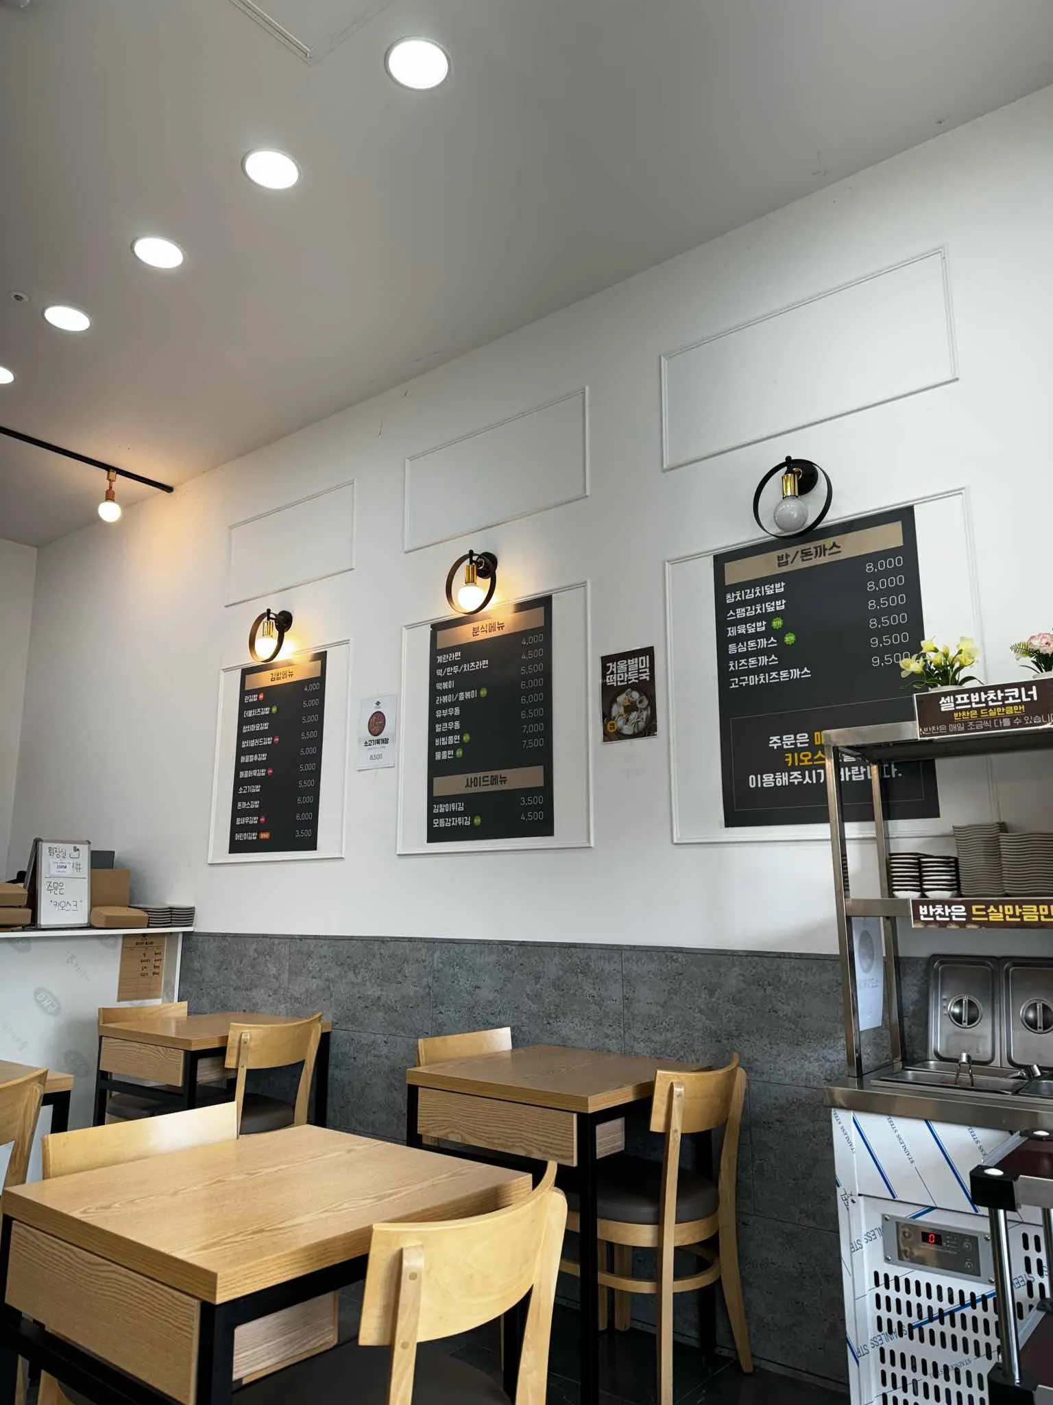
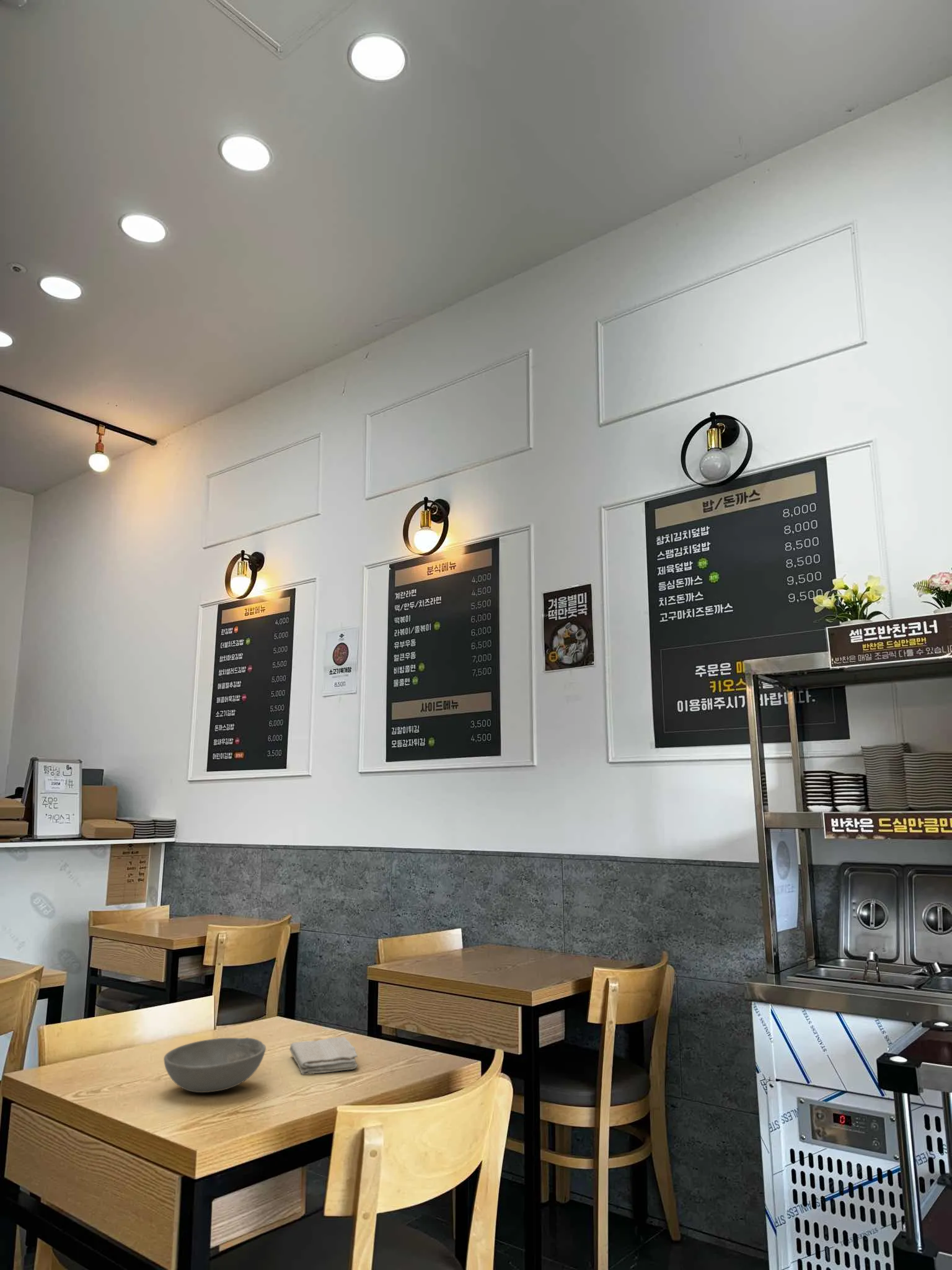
+ soup bowl (215, 1068)
+ washcloth (323, 1054)
